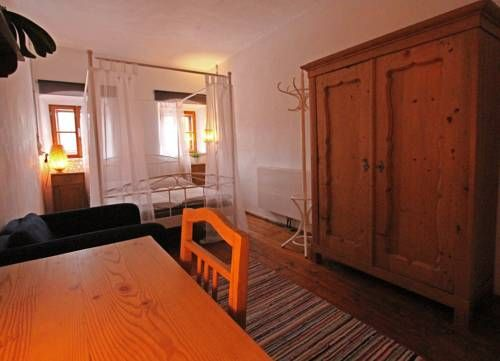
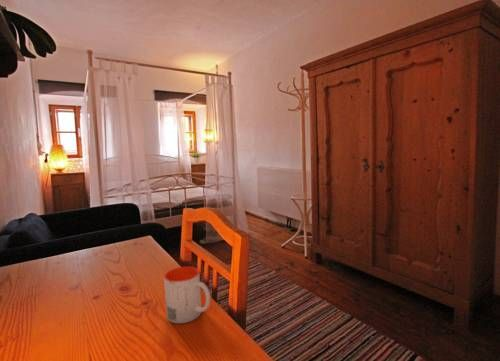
+ mug (189, 294)
